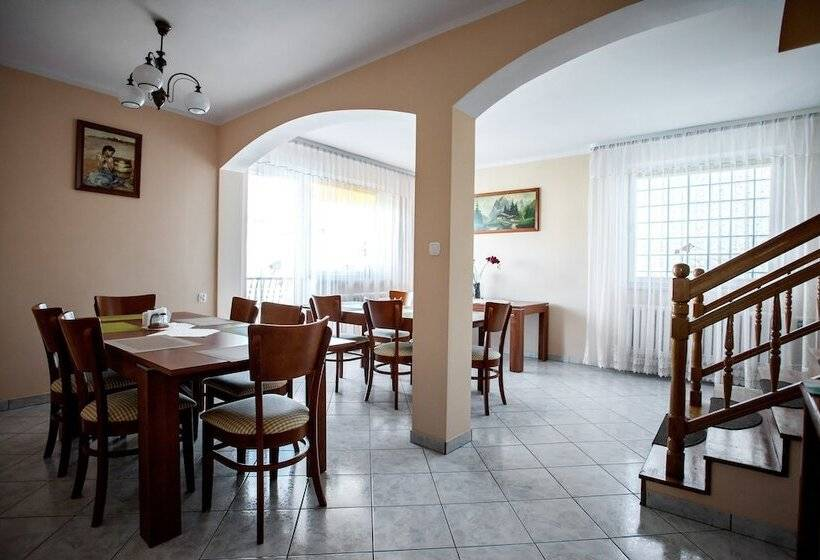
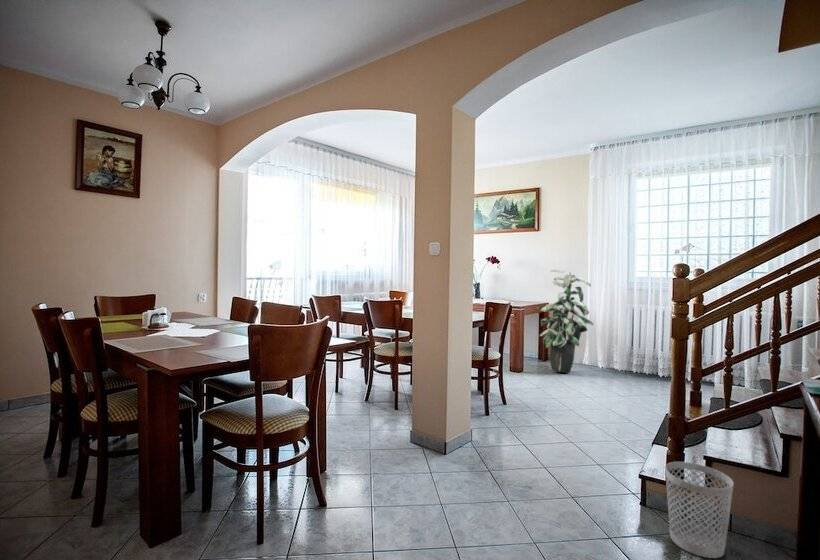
+ wastebasket (697, 509)
+ indoor plant (562, 320)
